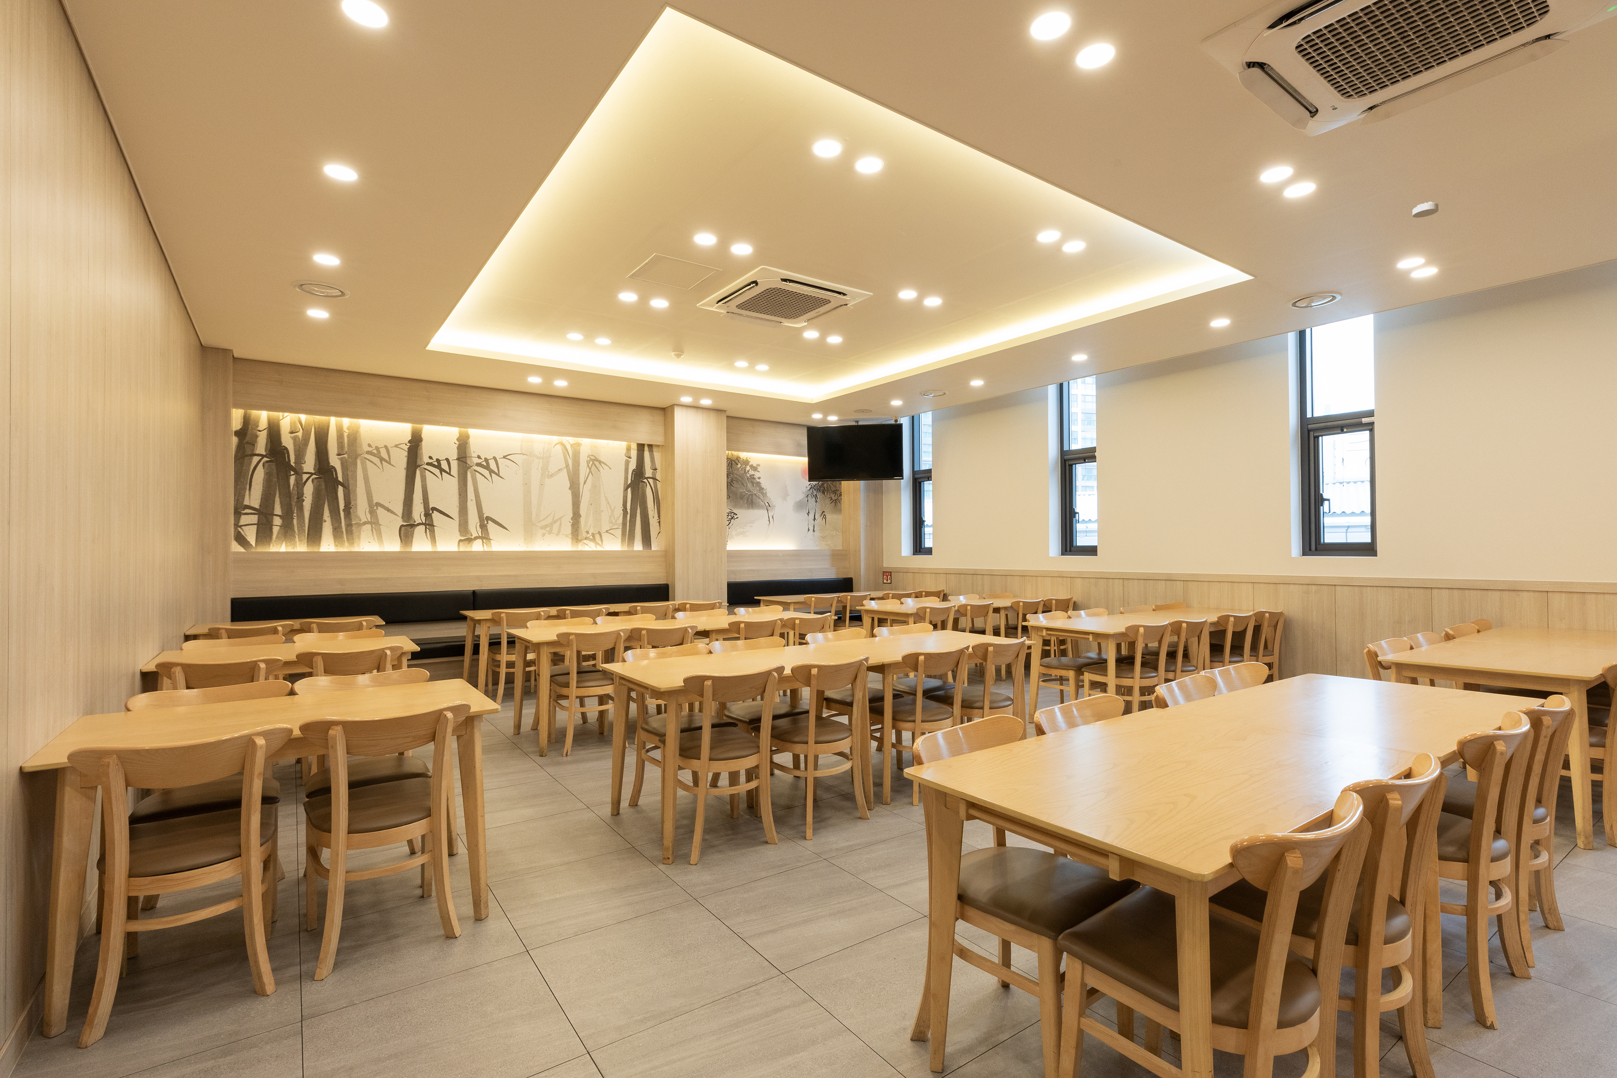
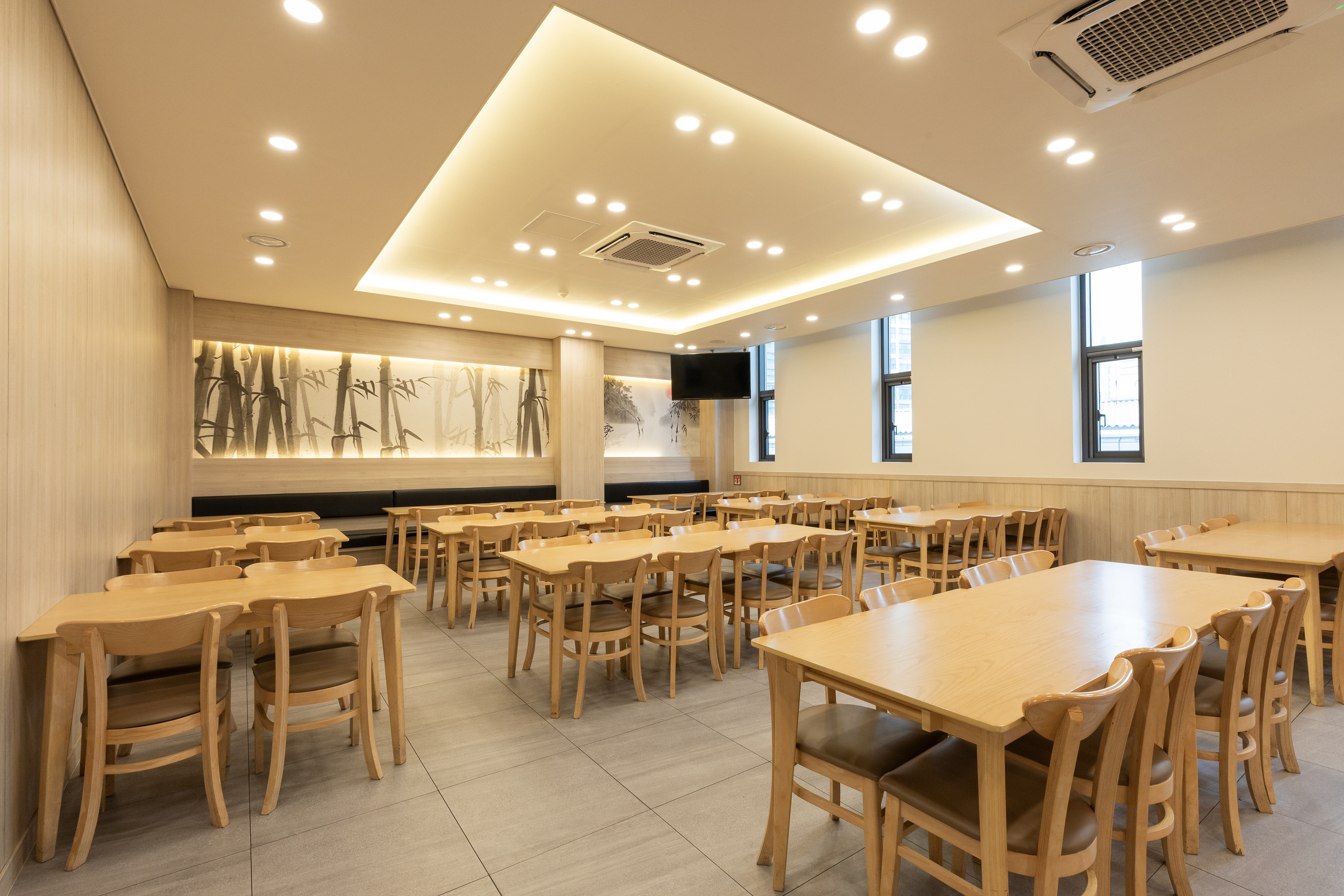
- smoke detector (1424, 208)
